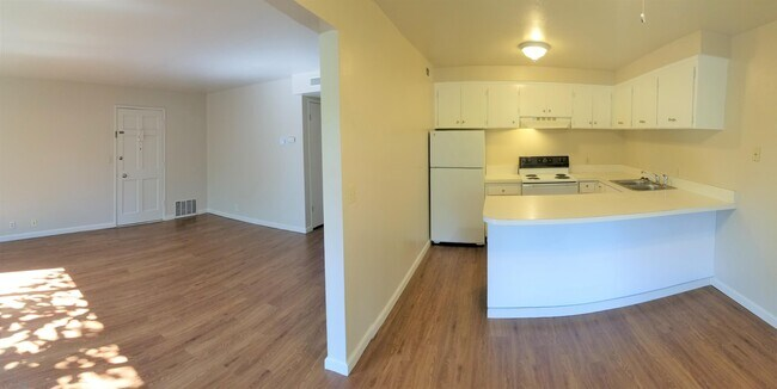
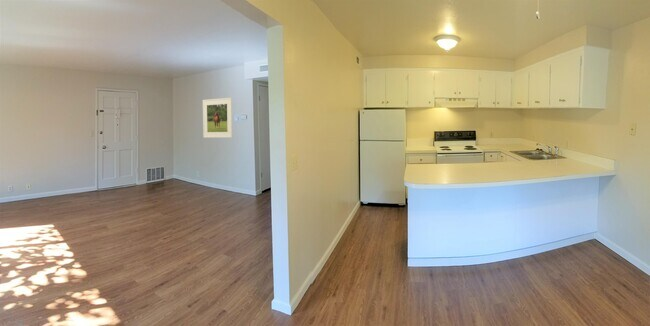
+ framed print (217, 118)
